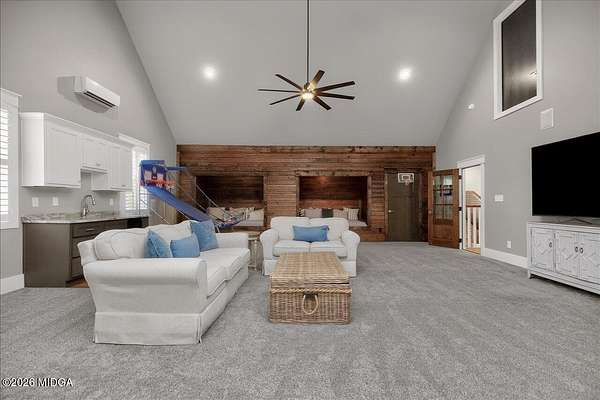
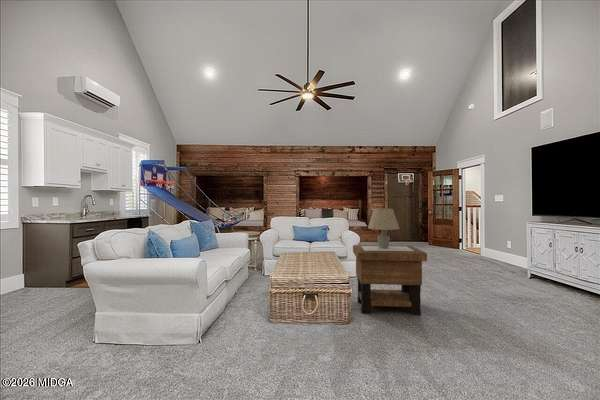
+ table lamp (383, 228)
+ side table (386, 277)
